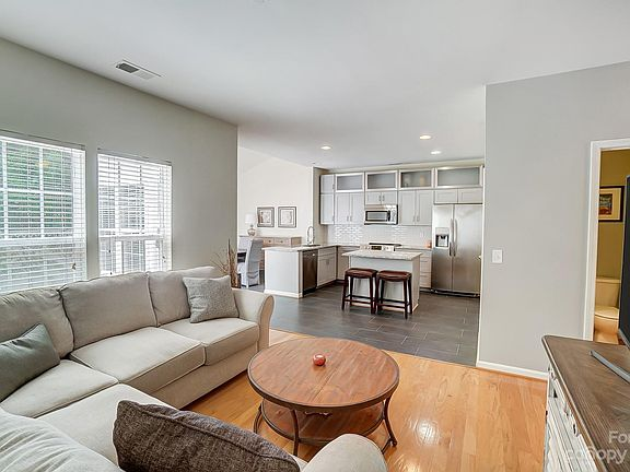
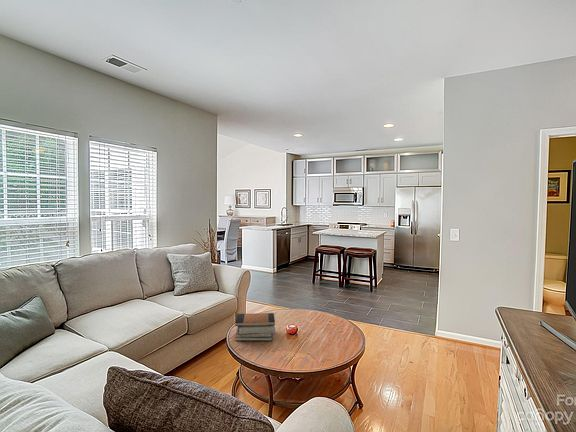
+ book stack (255, 326)
